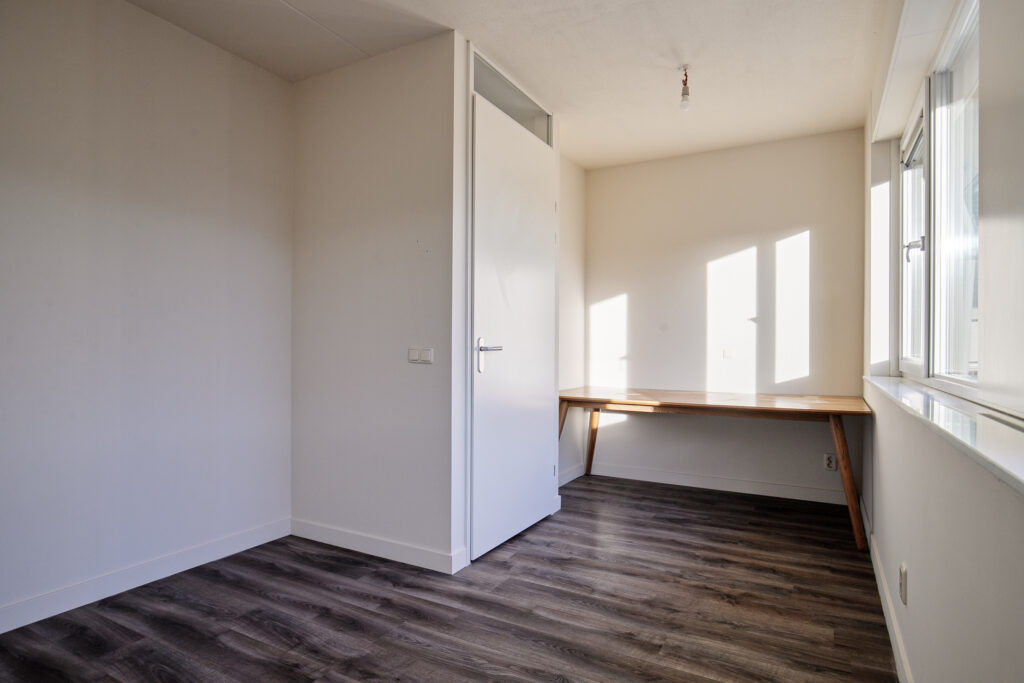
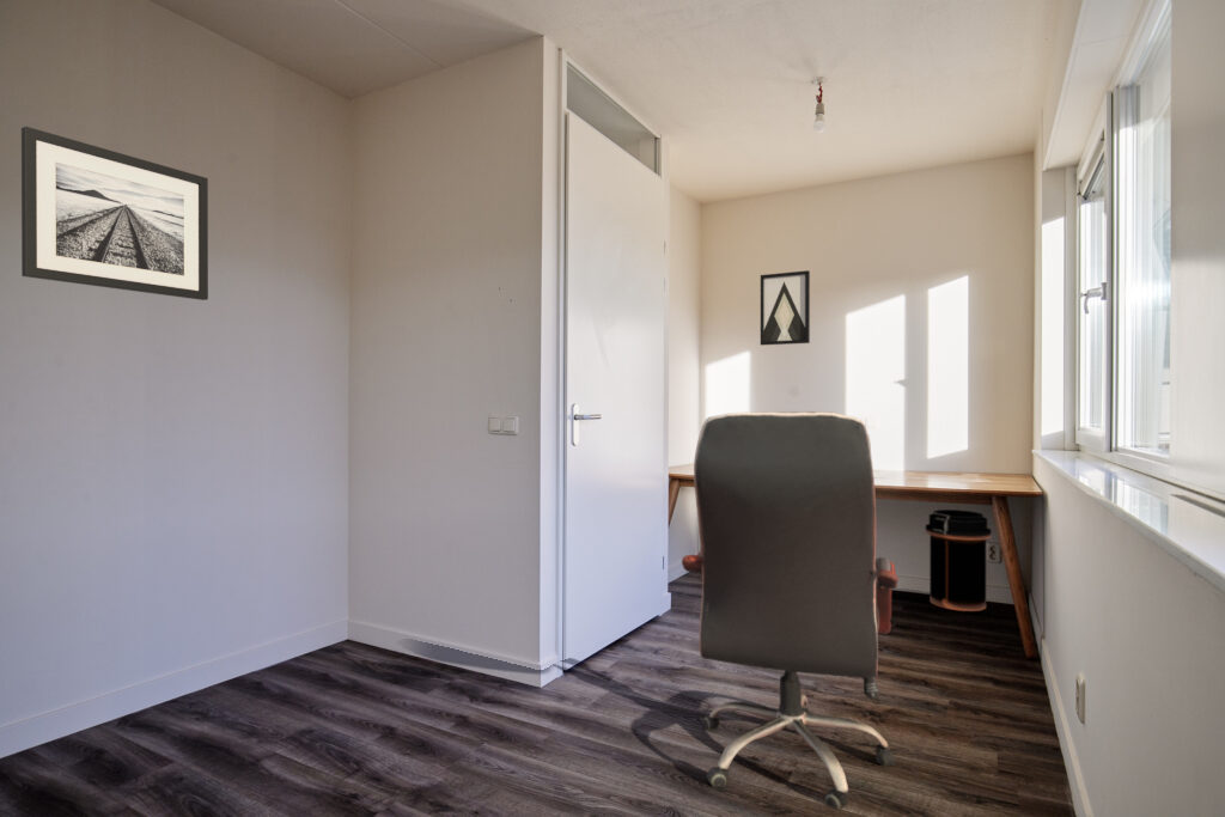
+ wall art (784, 309)
+ trash can (957, 557)
+ wall art (123, 221)
+ office chair (788, 586)
